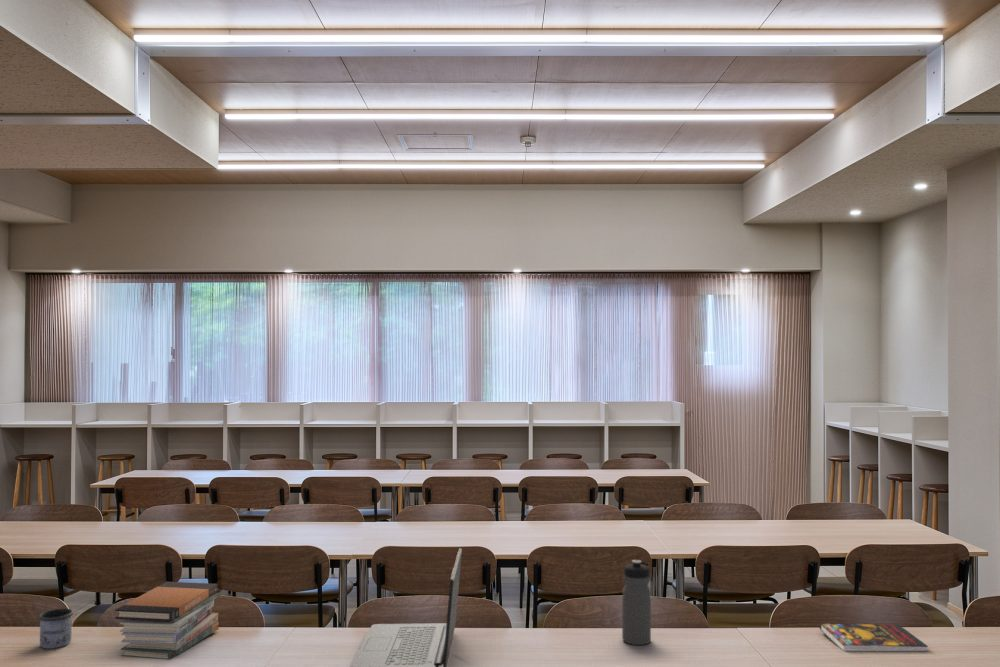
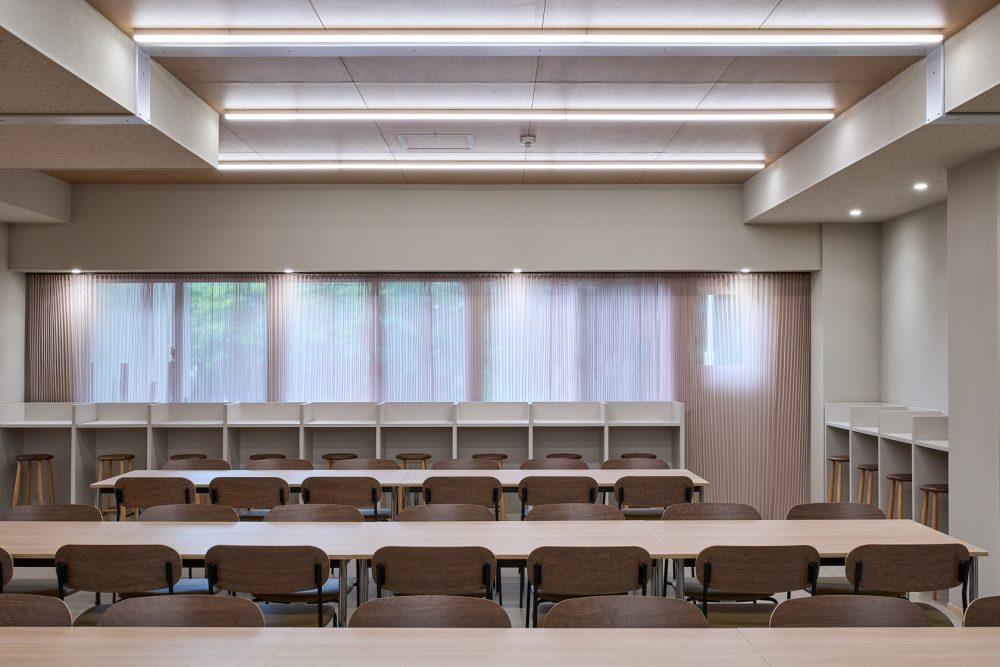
- book stack (169, 619)
- water bottle (636, 600)
- book (871, 637)
- mug (57, 627)
- laptop (409, 624)
